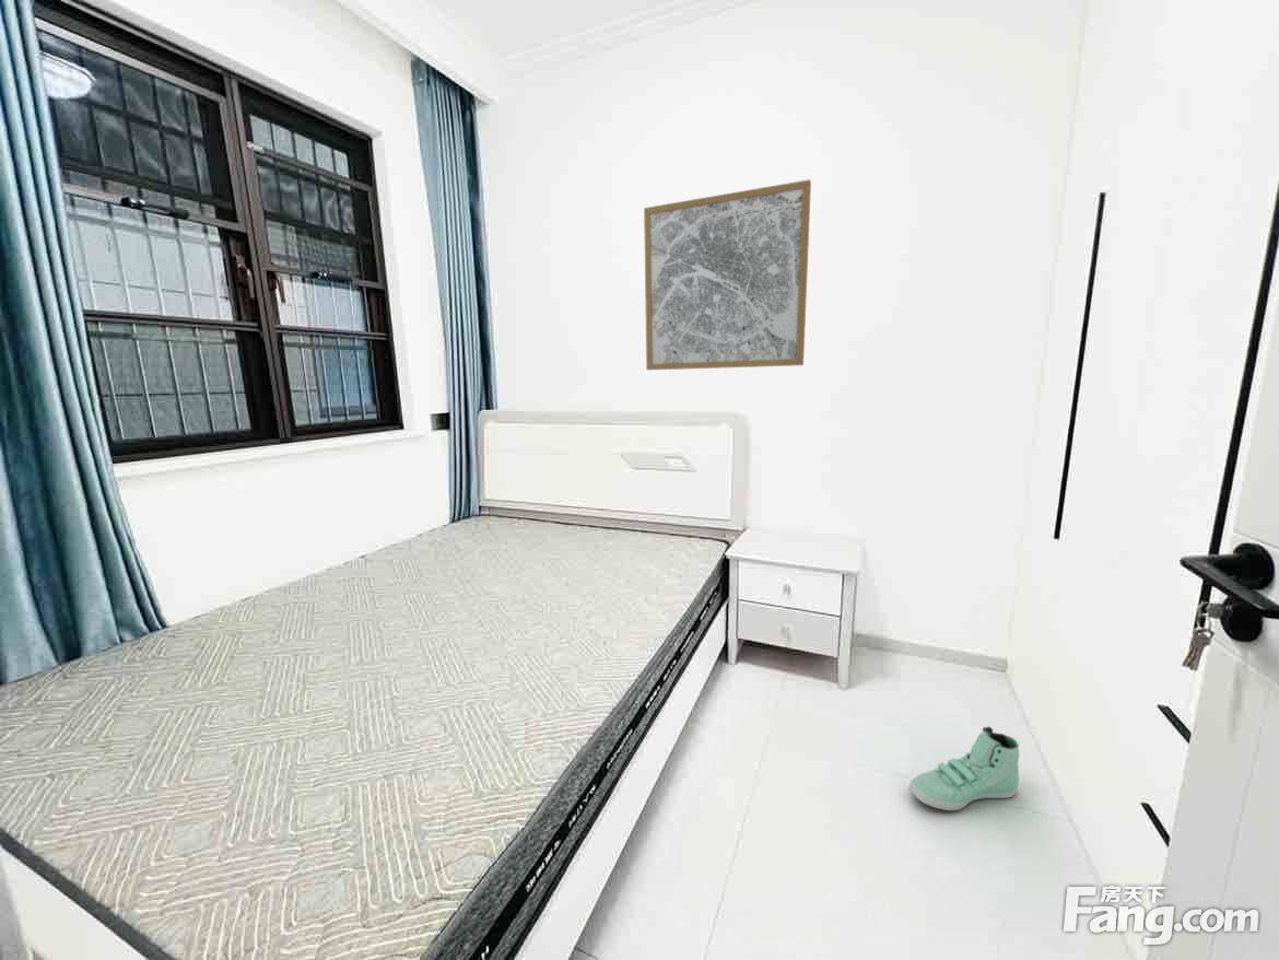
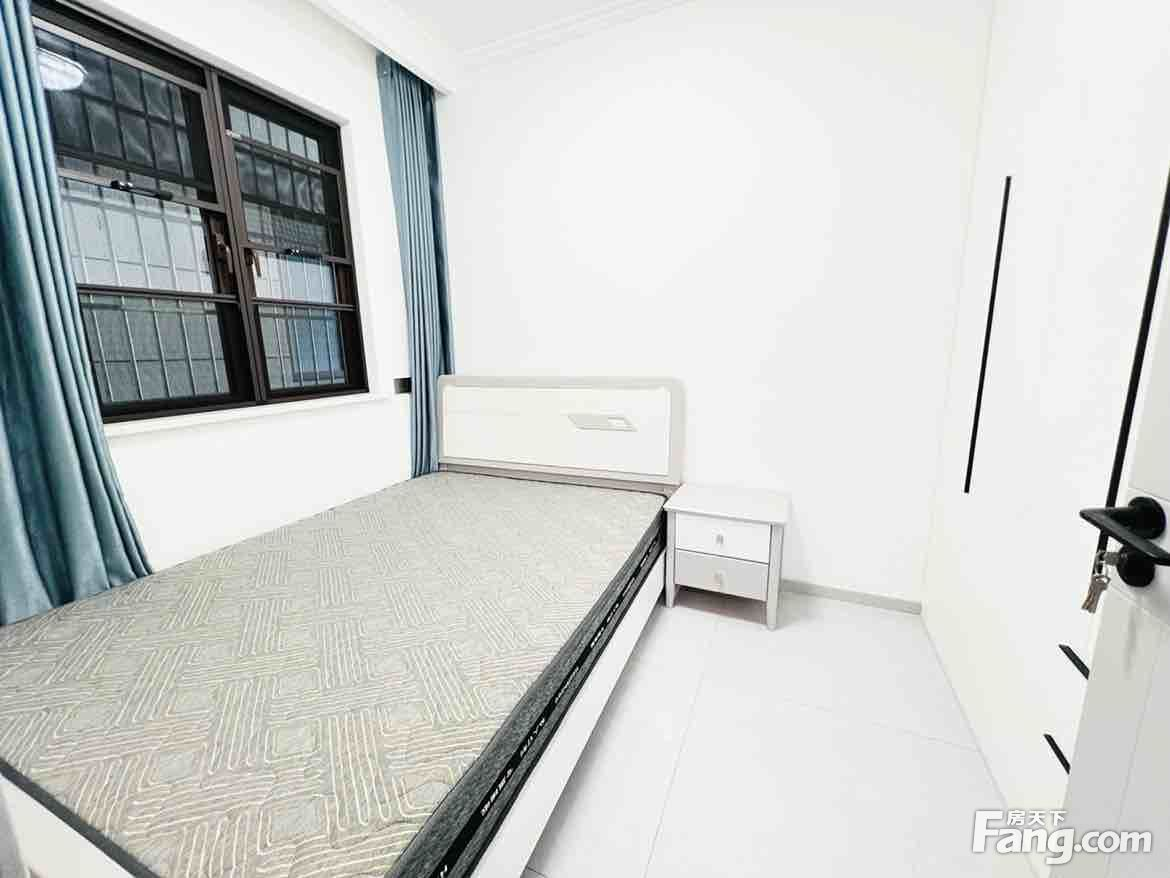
- sneaker (965, 764)
- wall art (721, 284)
